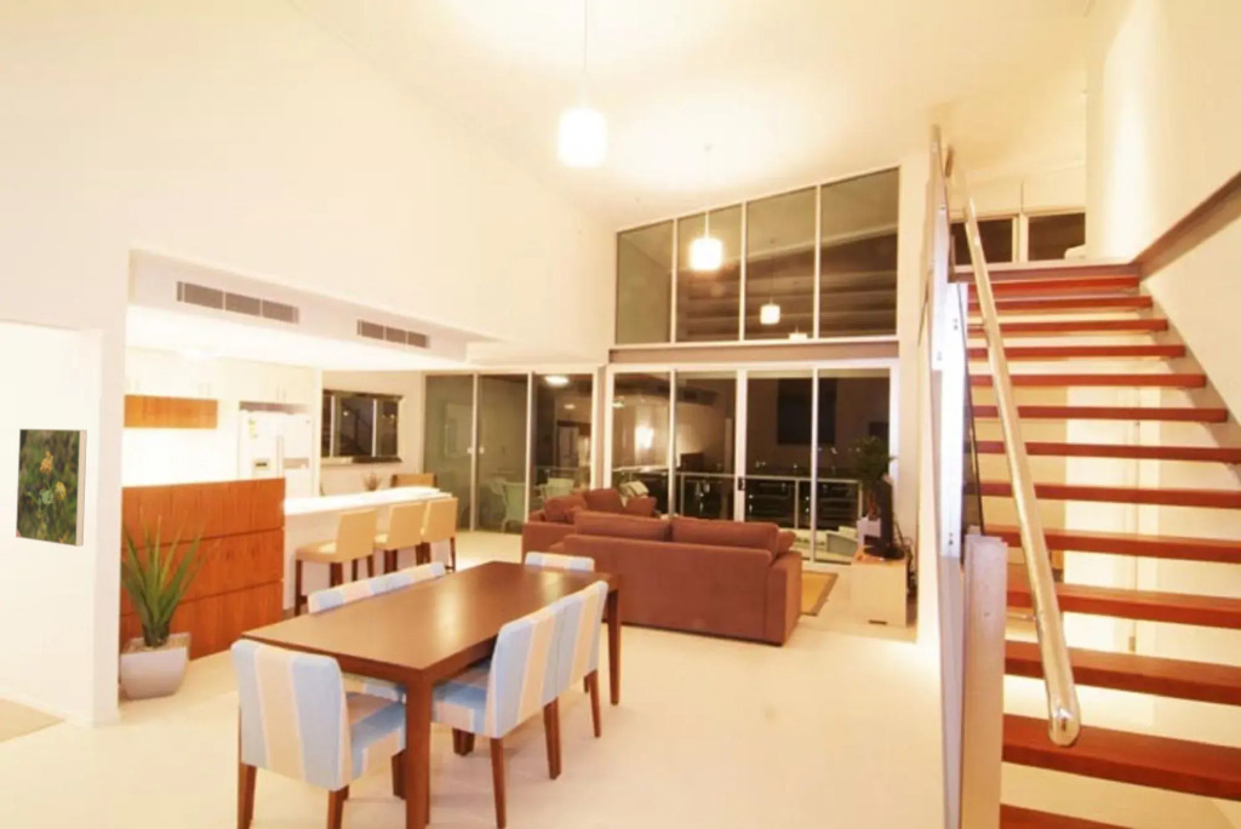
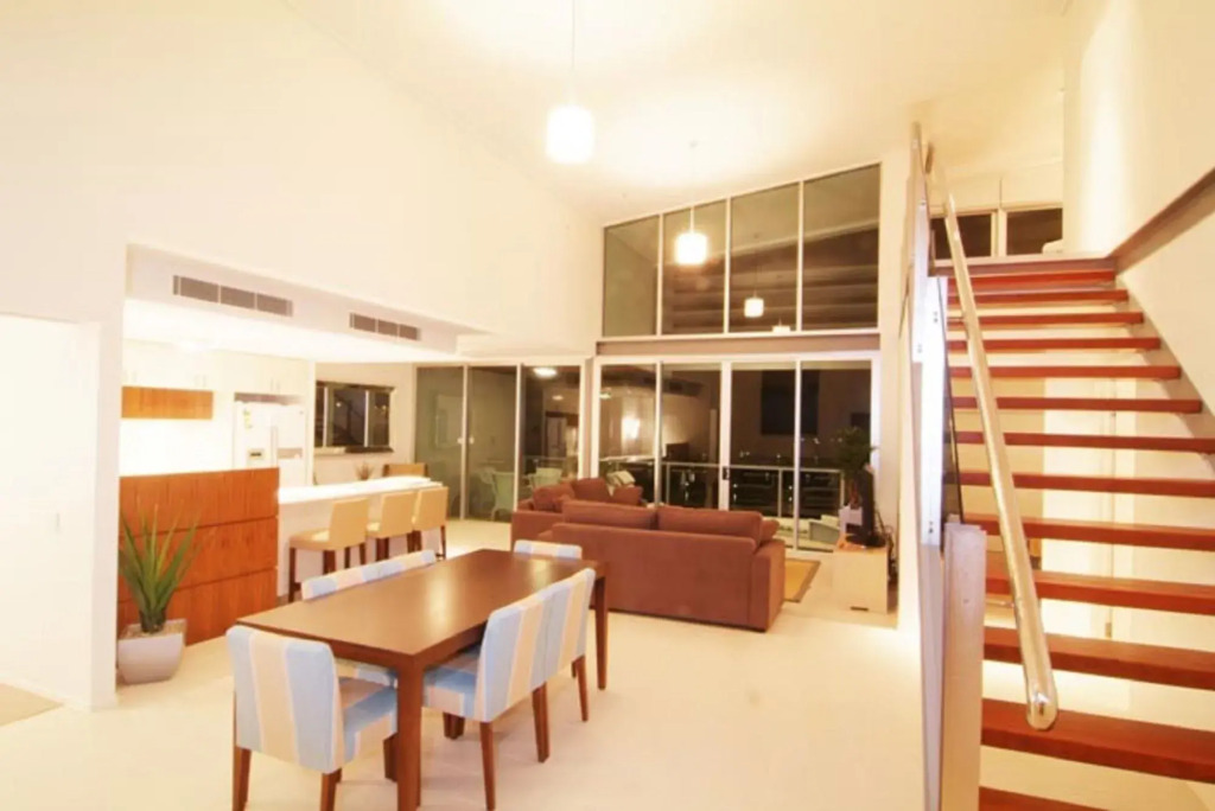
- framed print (50, 485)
